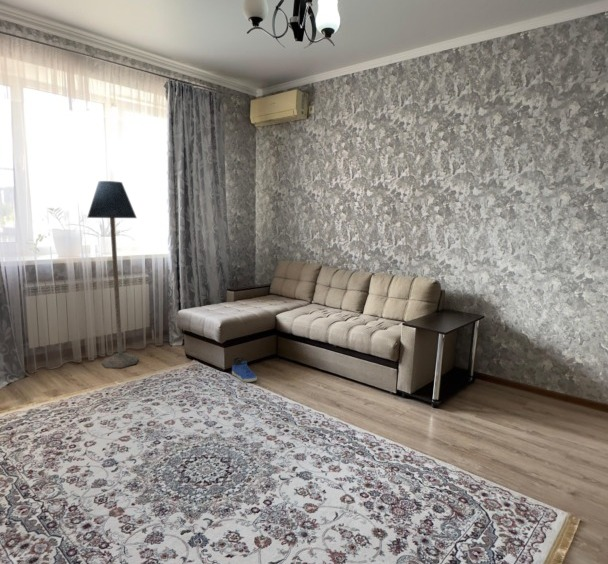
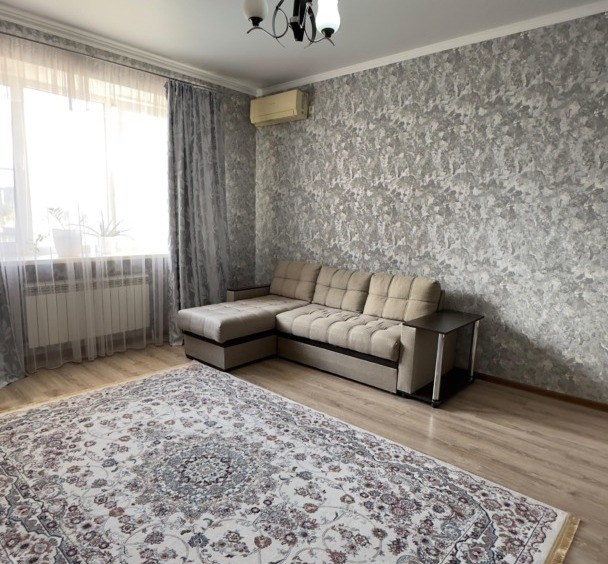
- sneaker (244, 368)
- floor lamp (115, 274)
